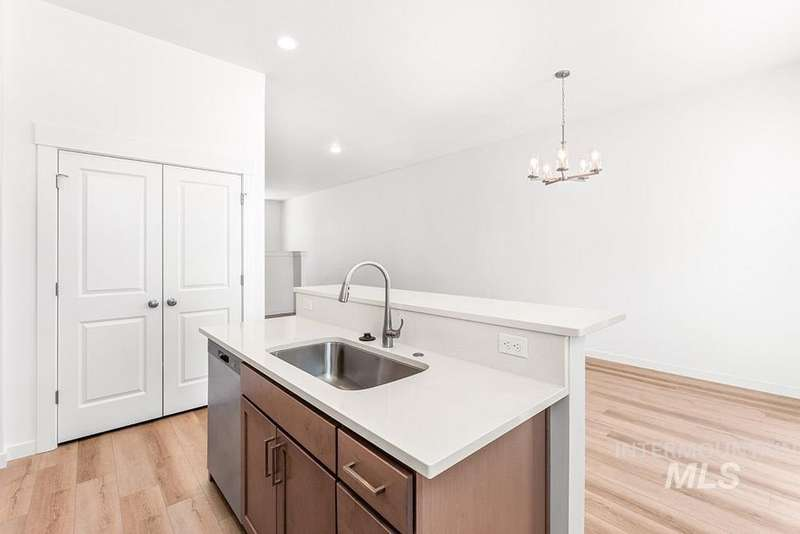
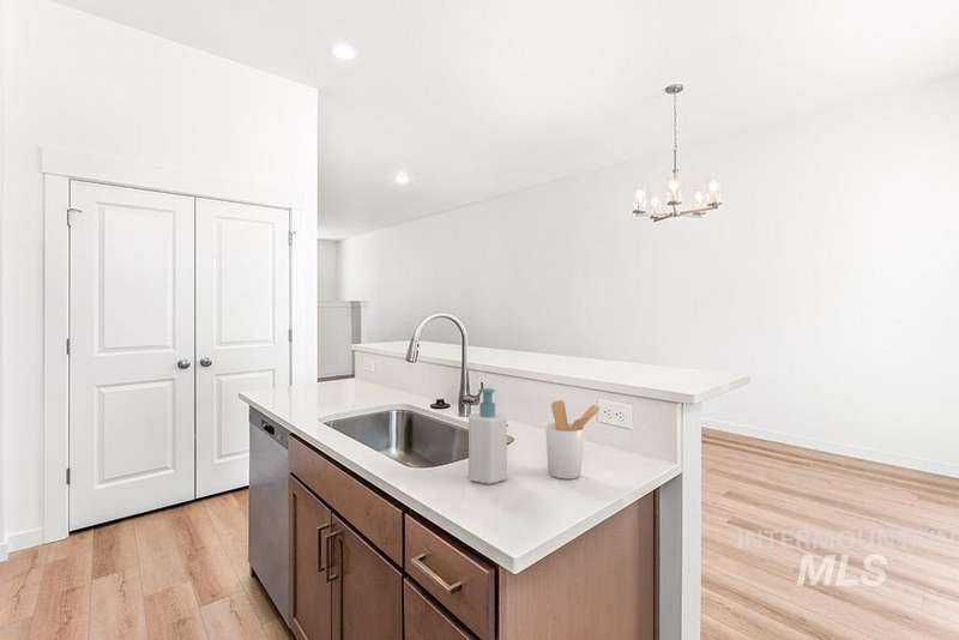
+ soap bottle (487, 433)
+ utensil holder (573, 437)
